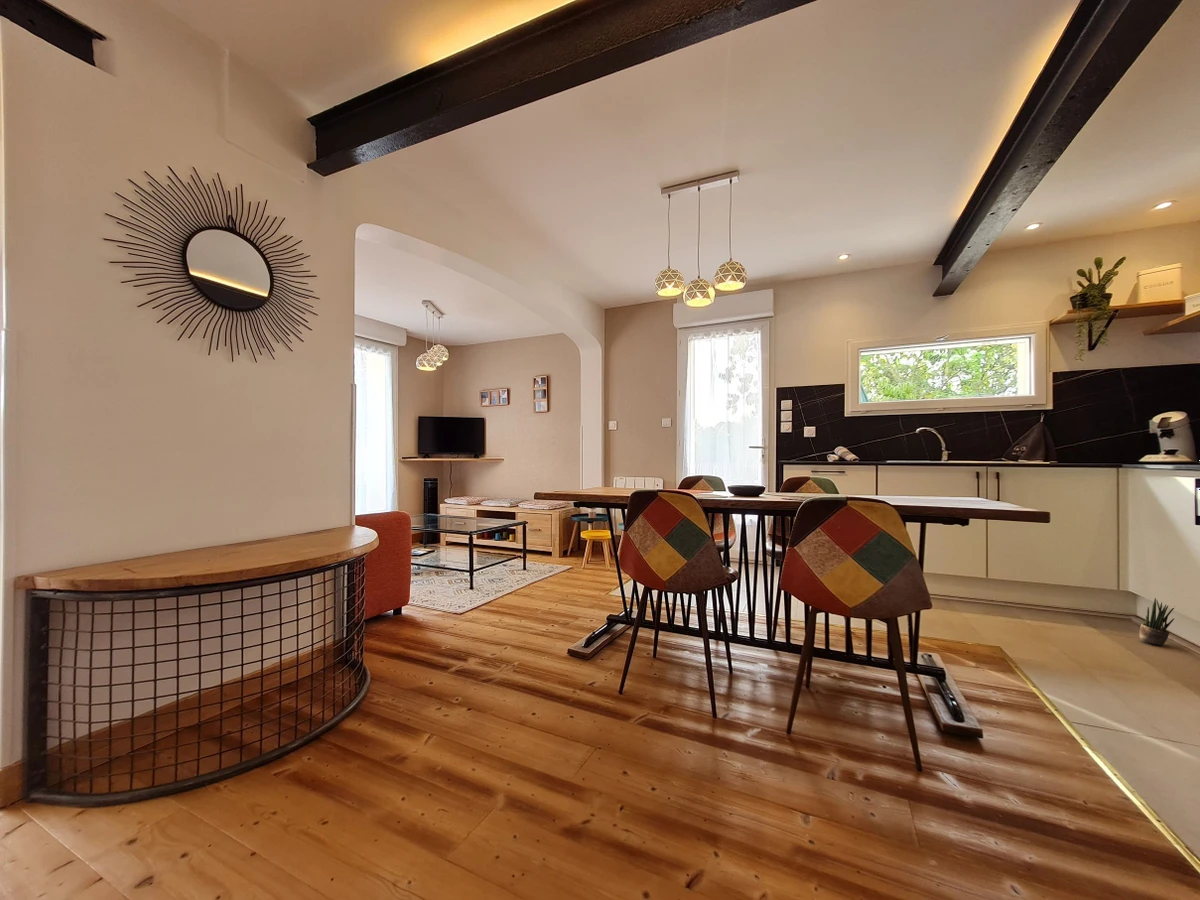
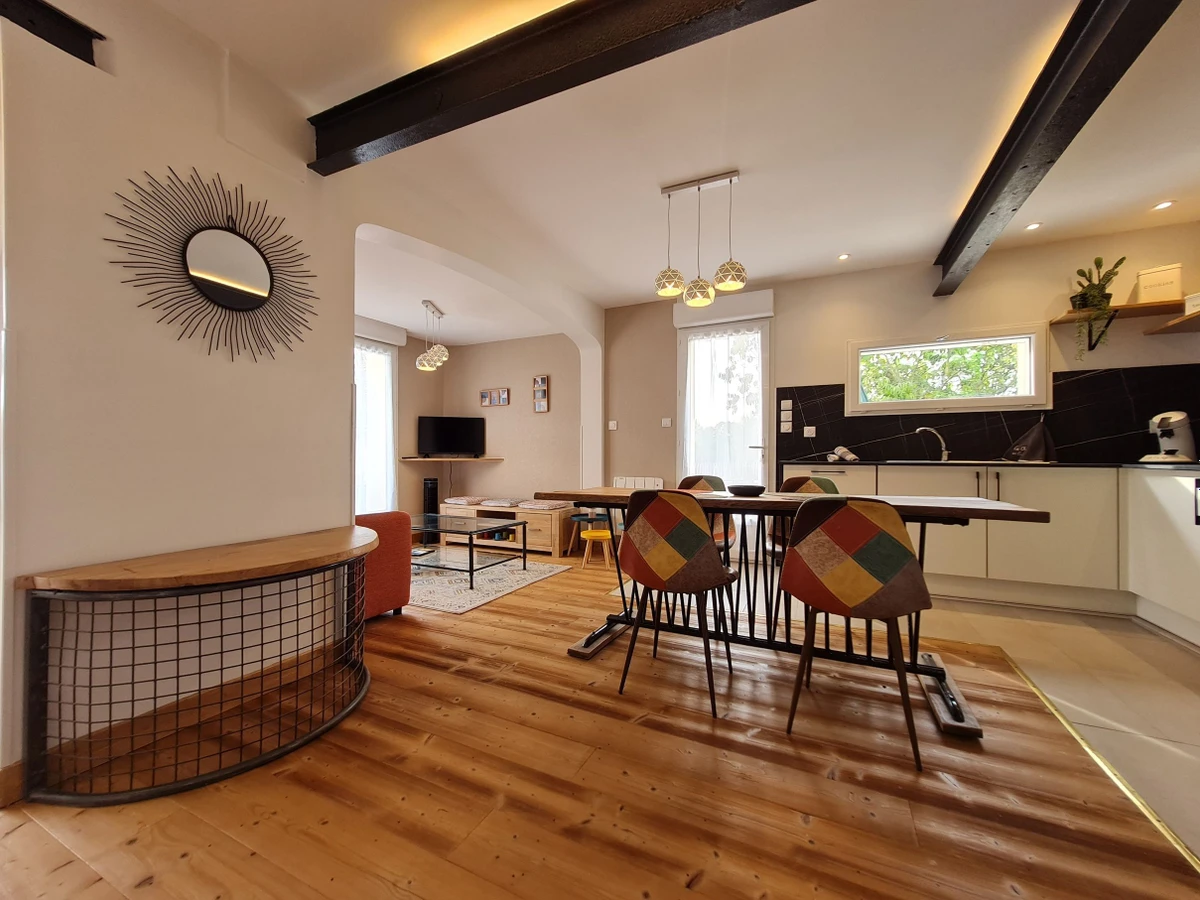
- potted plant (1157, 621)
